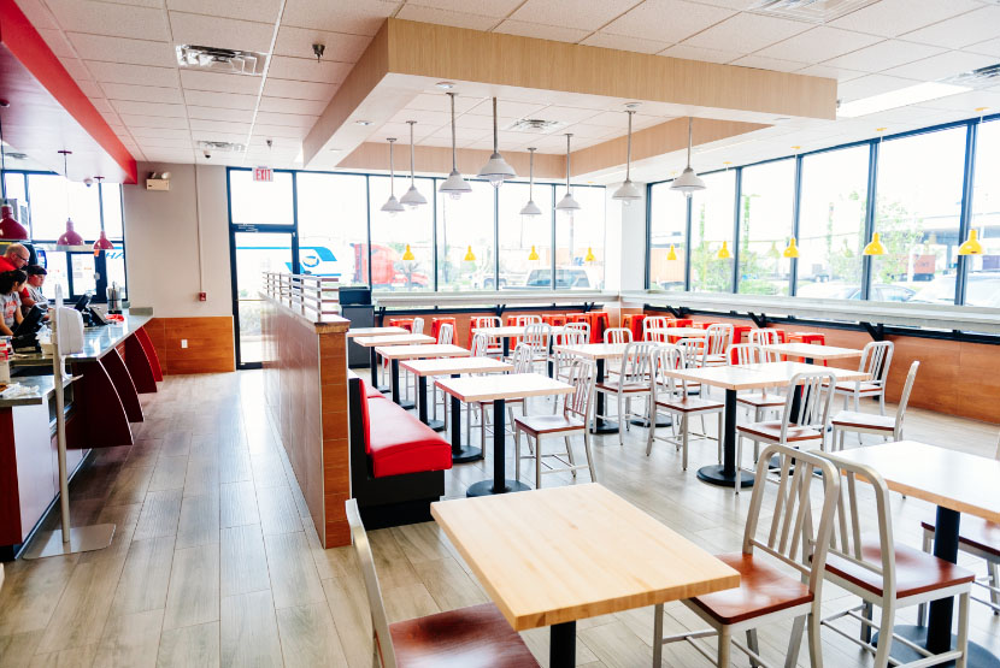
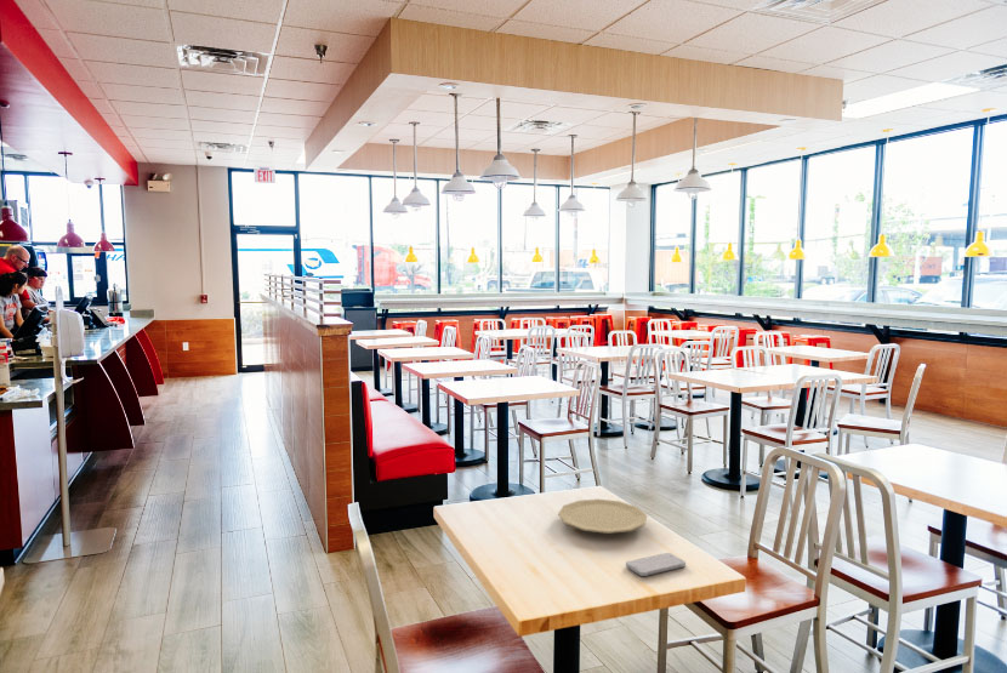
+ plate (602, 518)
+ smartphone (655, 564)
